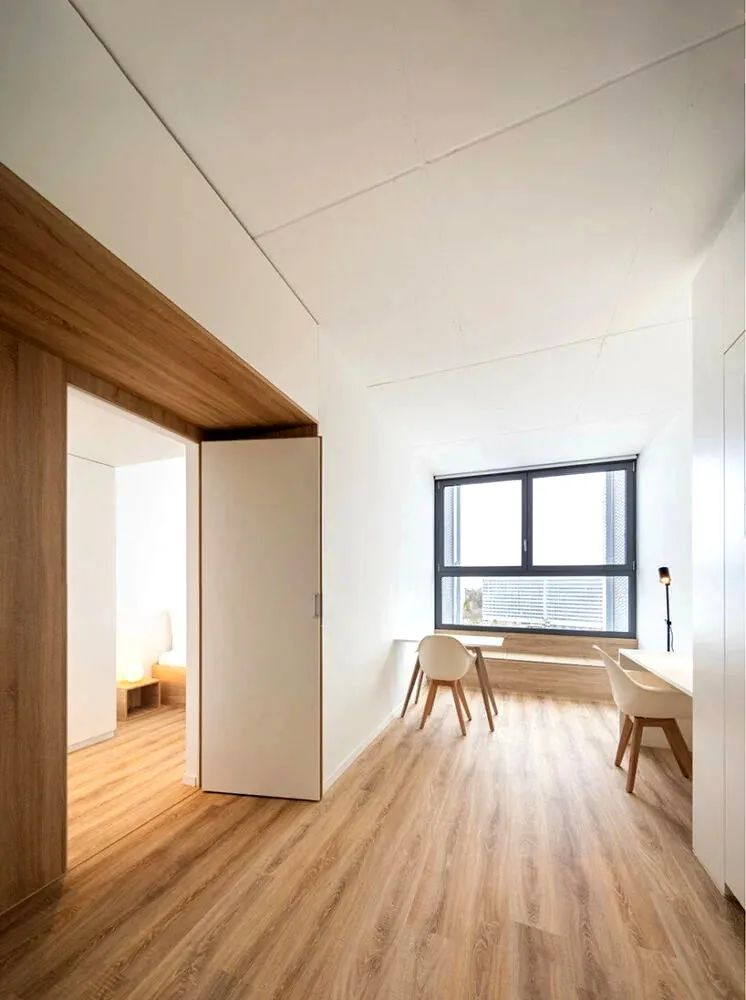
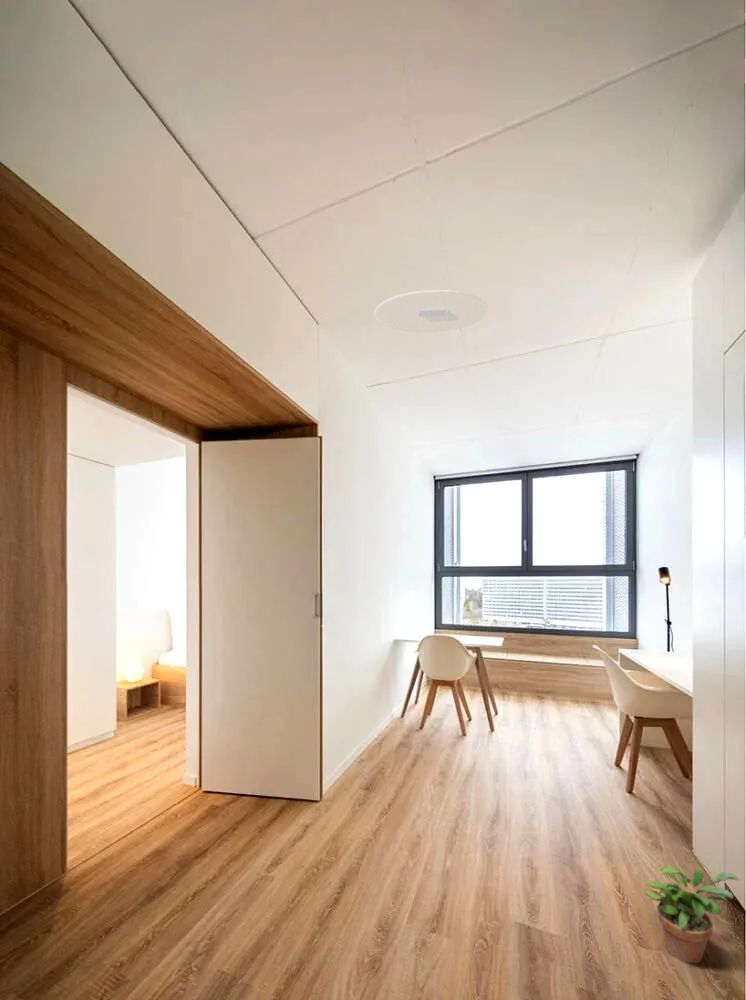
+ potted plant (689, 904)
+ ceiling light (430, 308)
